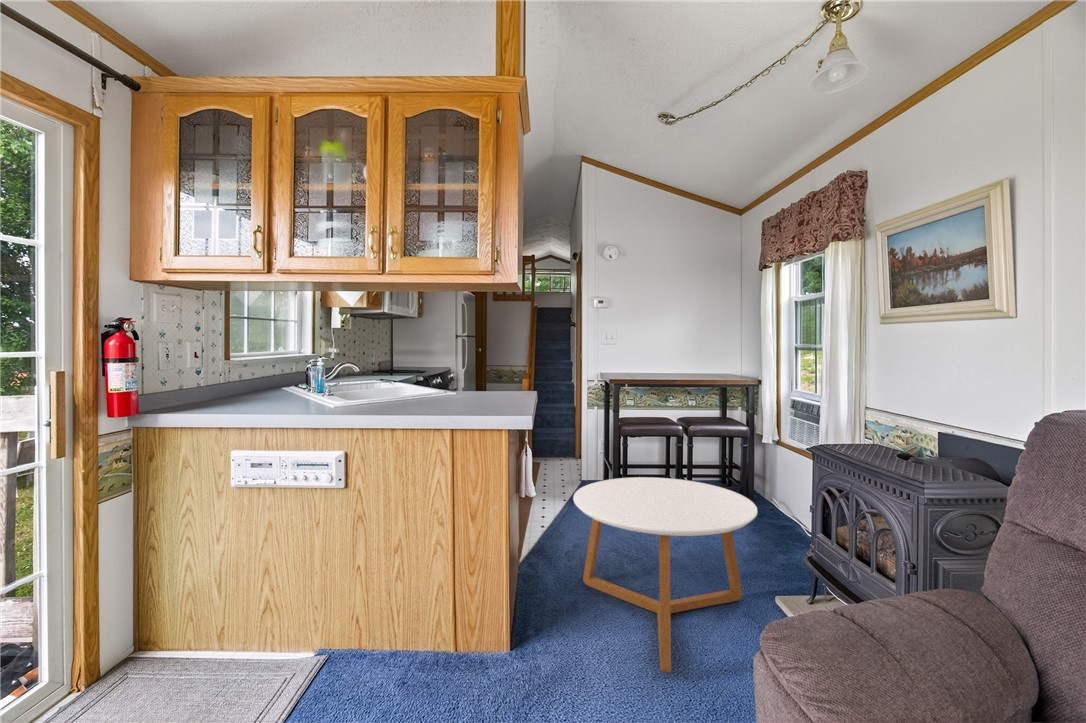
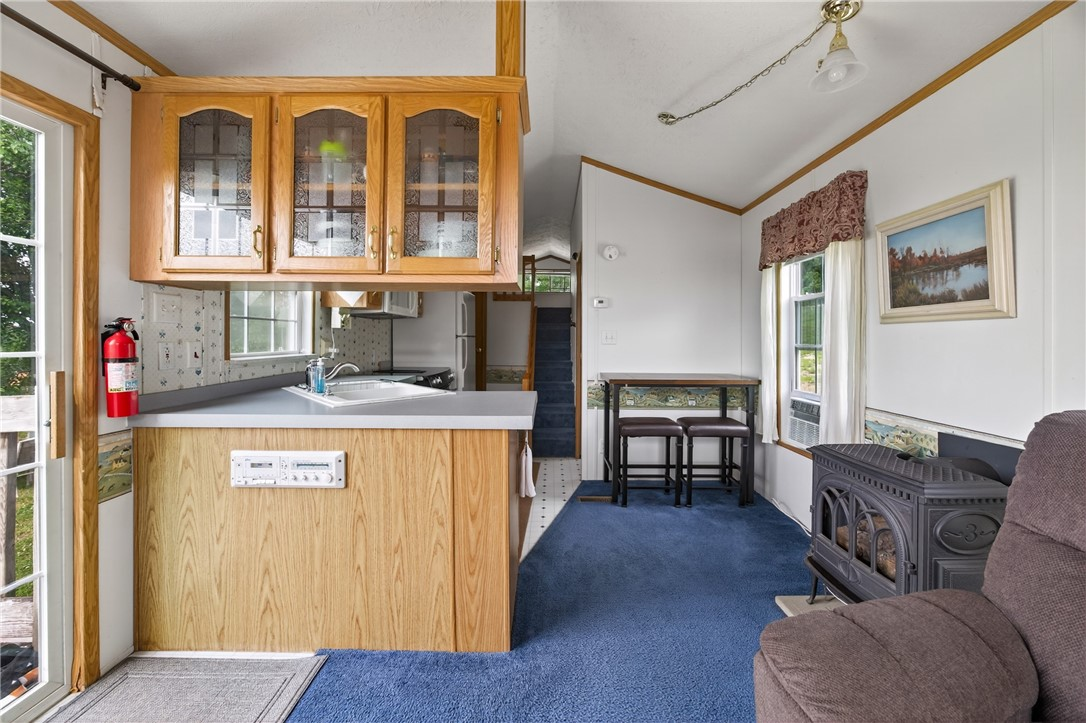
- coffee table (661, 558)
